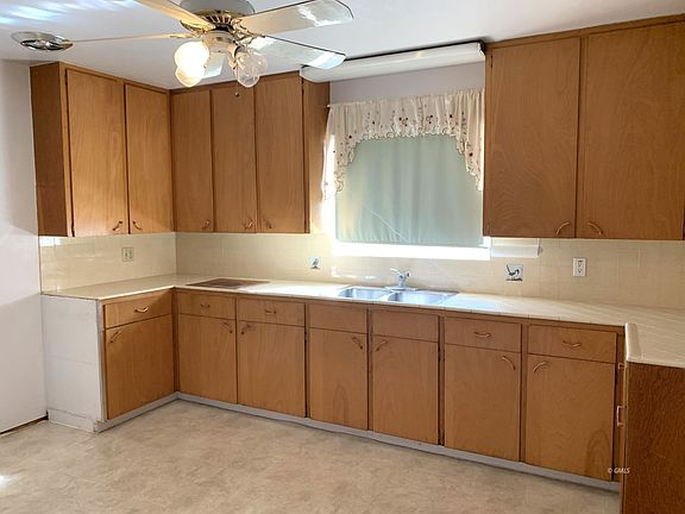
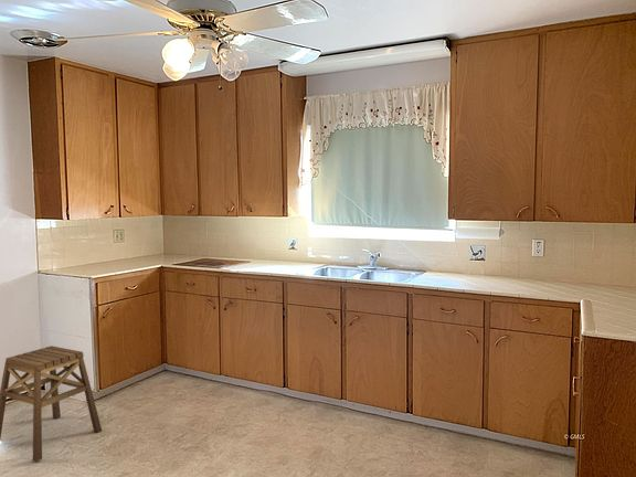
+ stool (45, 396)
